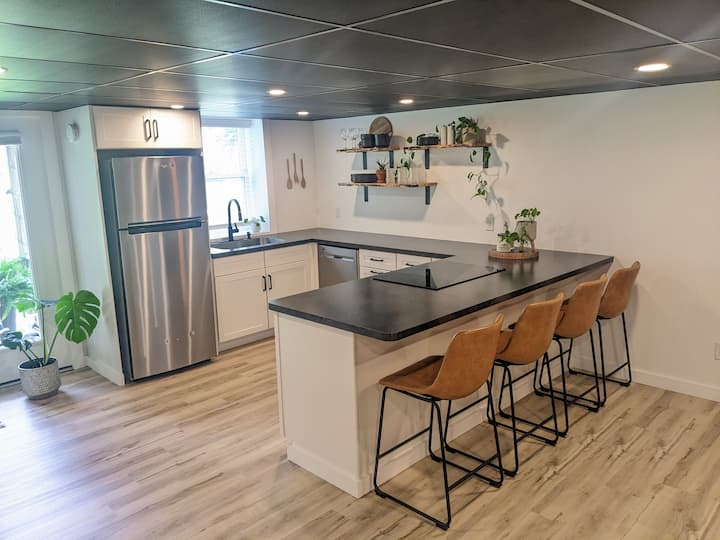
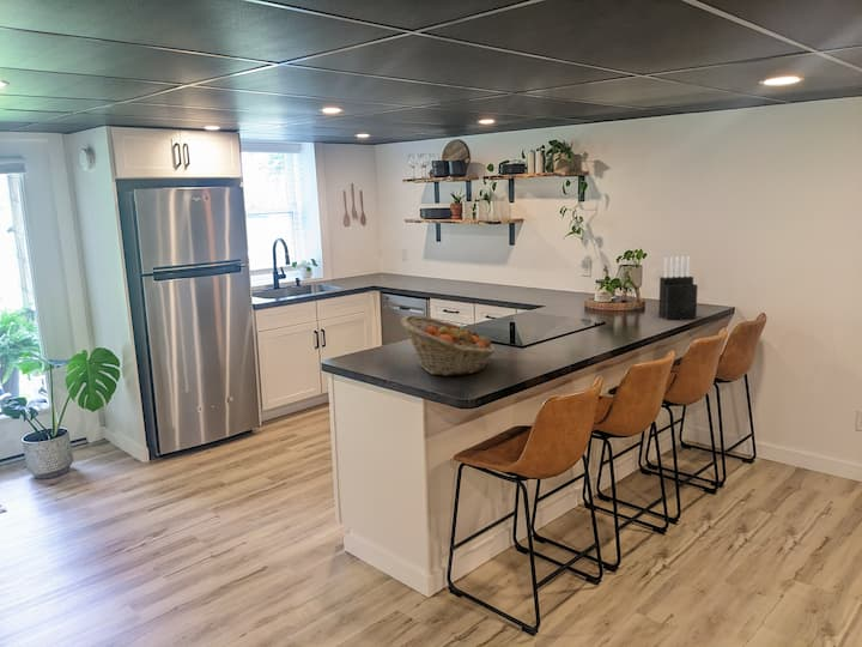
+ fruit basket (447, 341)
+ knife block (679, 288)
